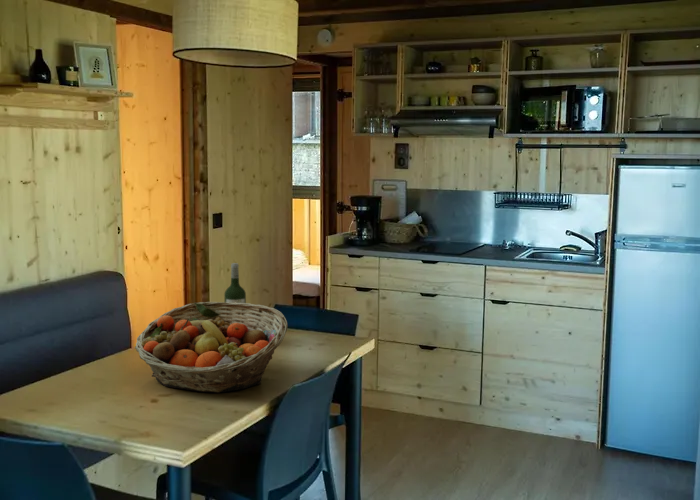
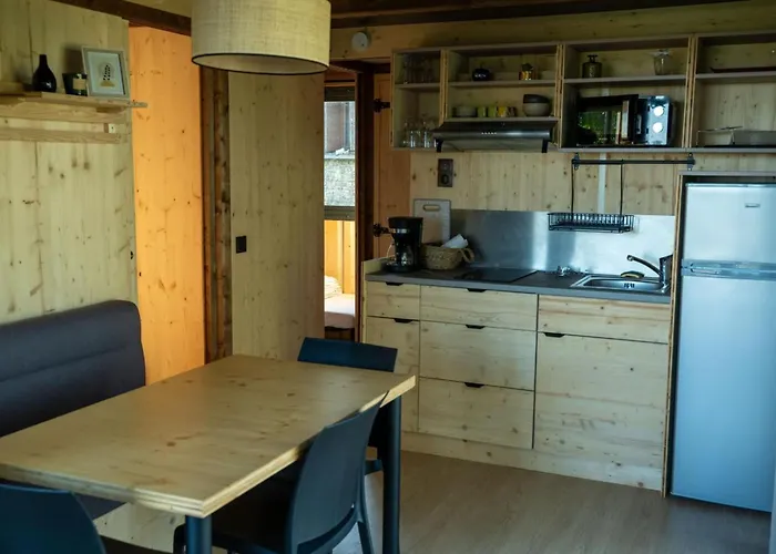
- wine bottle (234, 302)
- fruit basket (212, 344)
